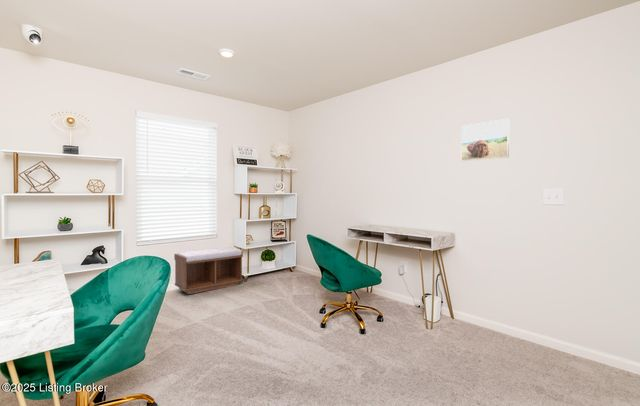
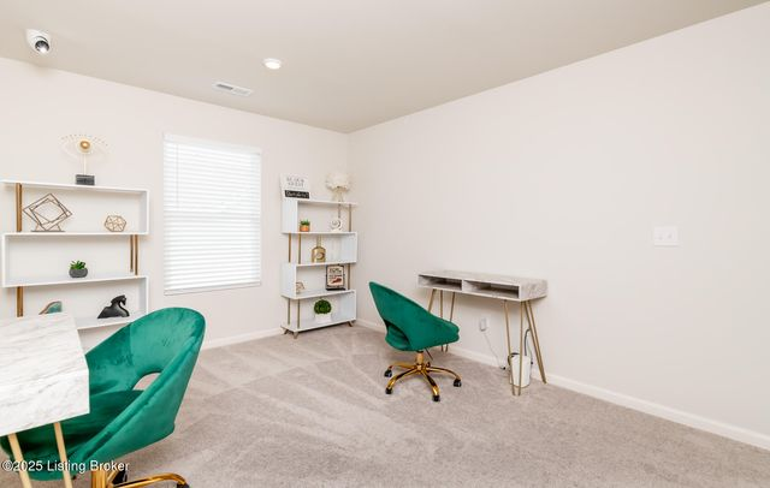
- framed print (483, 141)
- bench (209, 268)
